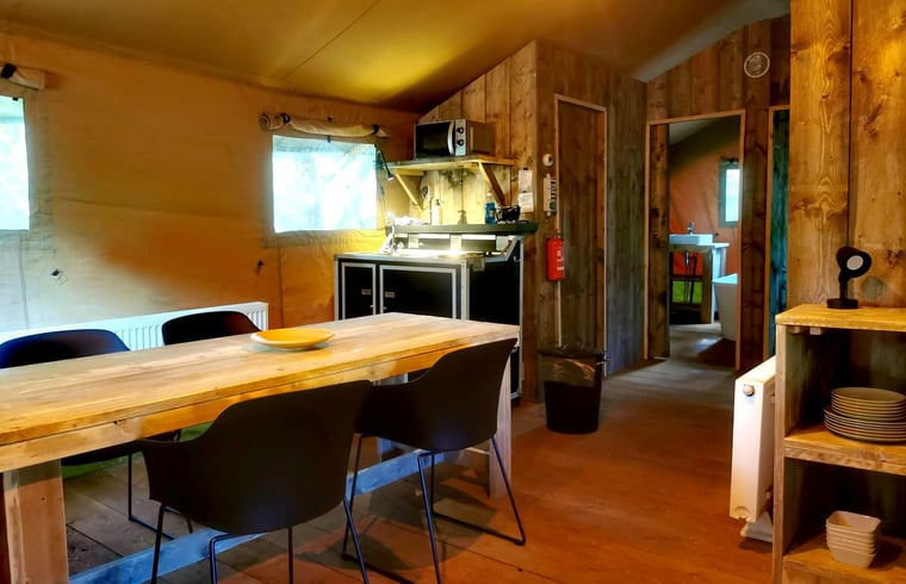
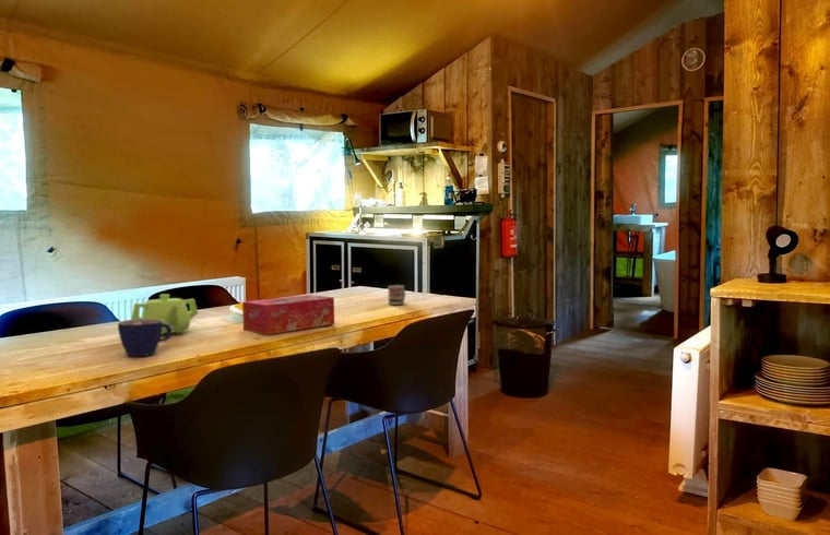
+ cup (146, 336)
+ tissue box (289, 312)
+ cup (398, 294)
+ teapot (165, 313)
